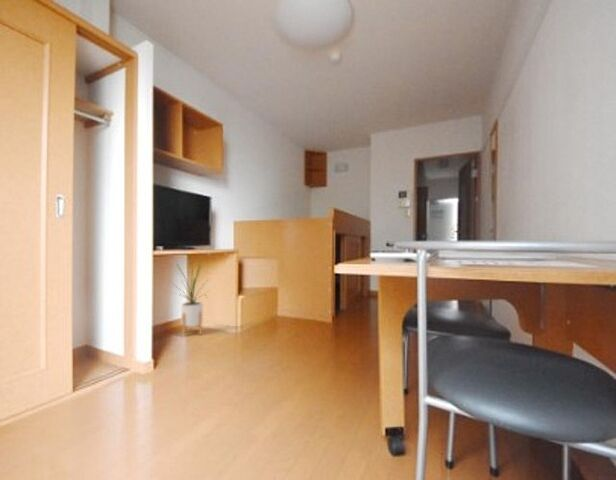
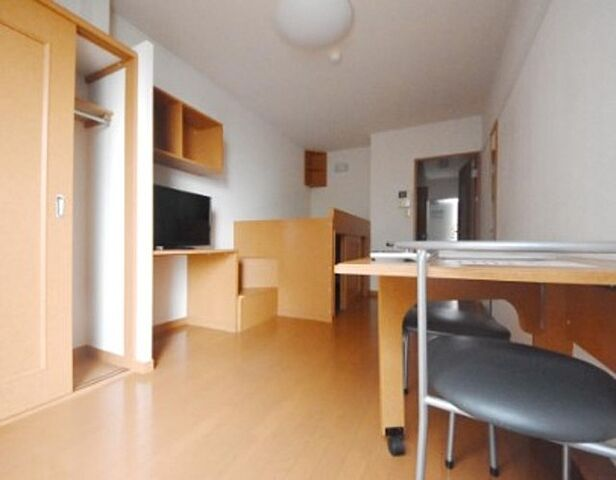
- house plant (191, 294)
